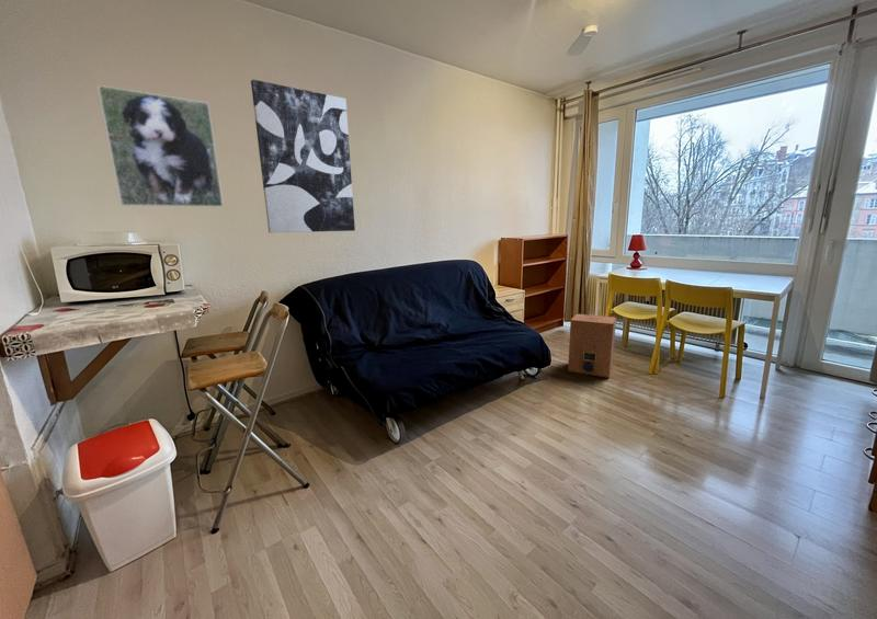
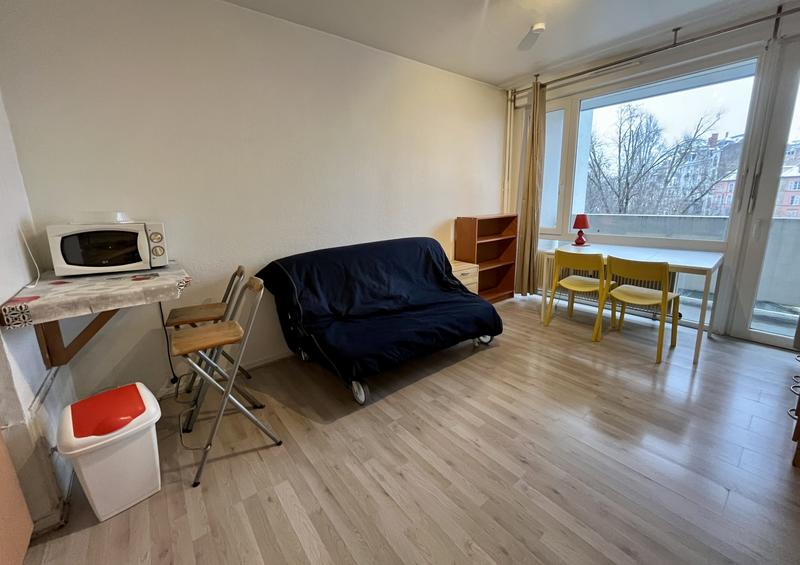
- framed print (166, 152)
- speaker (592, 344)
- wall art (308, 163)
